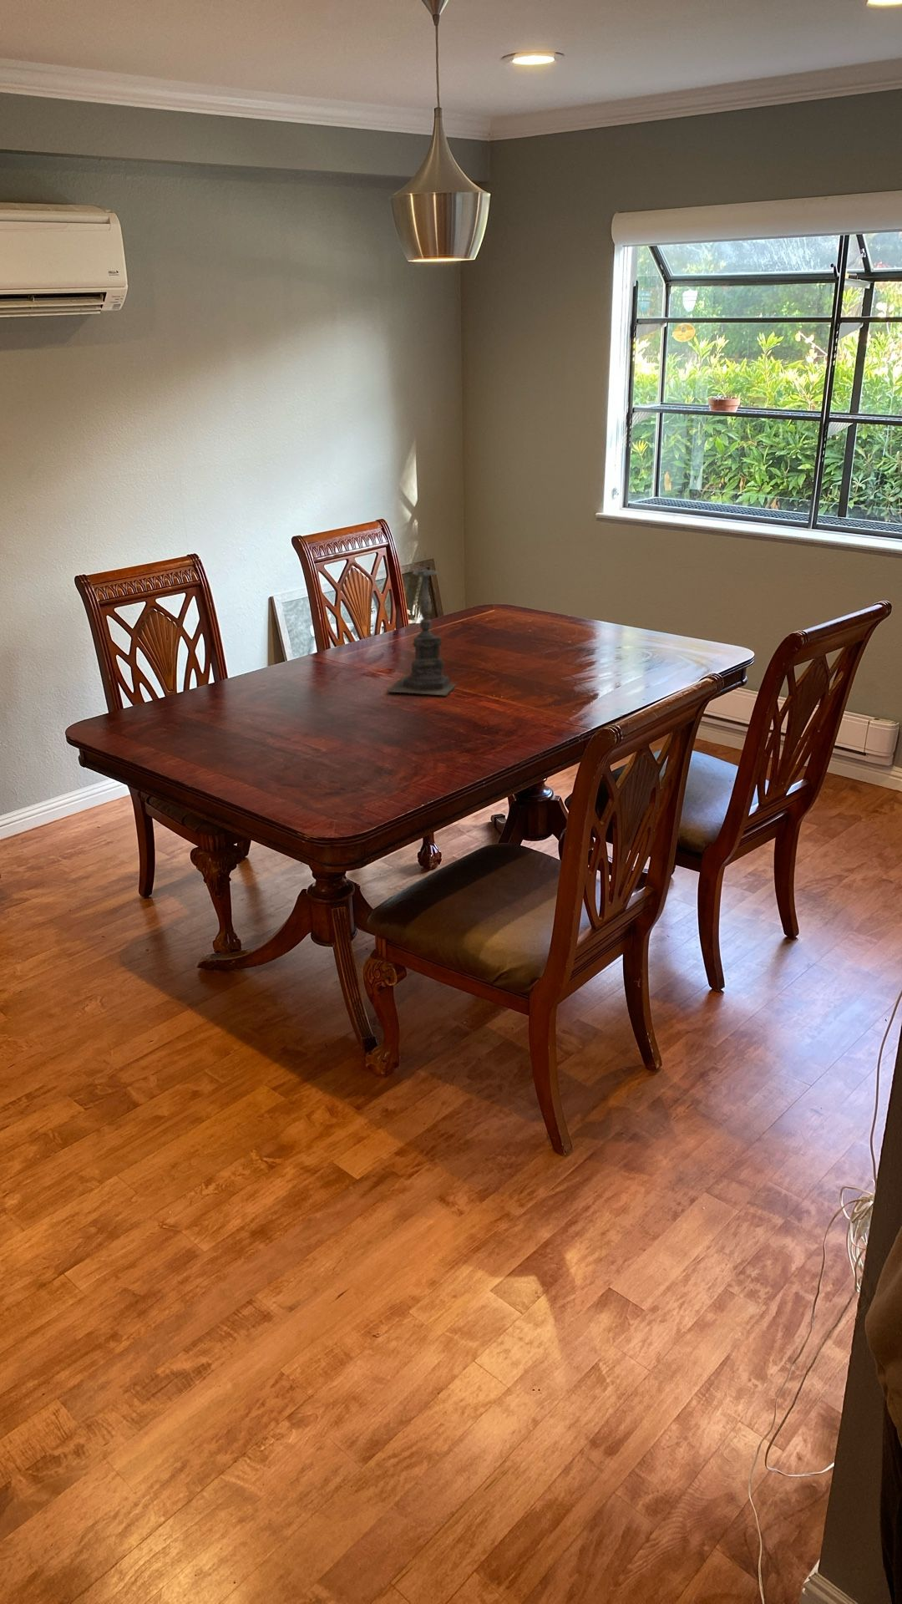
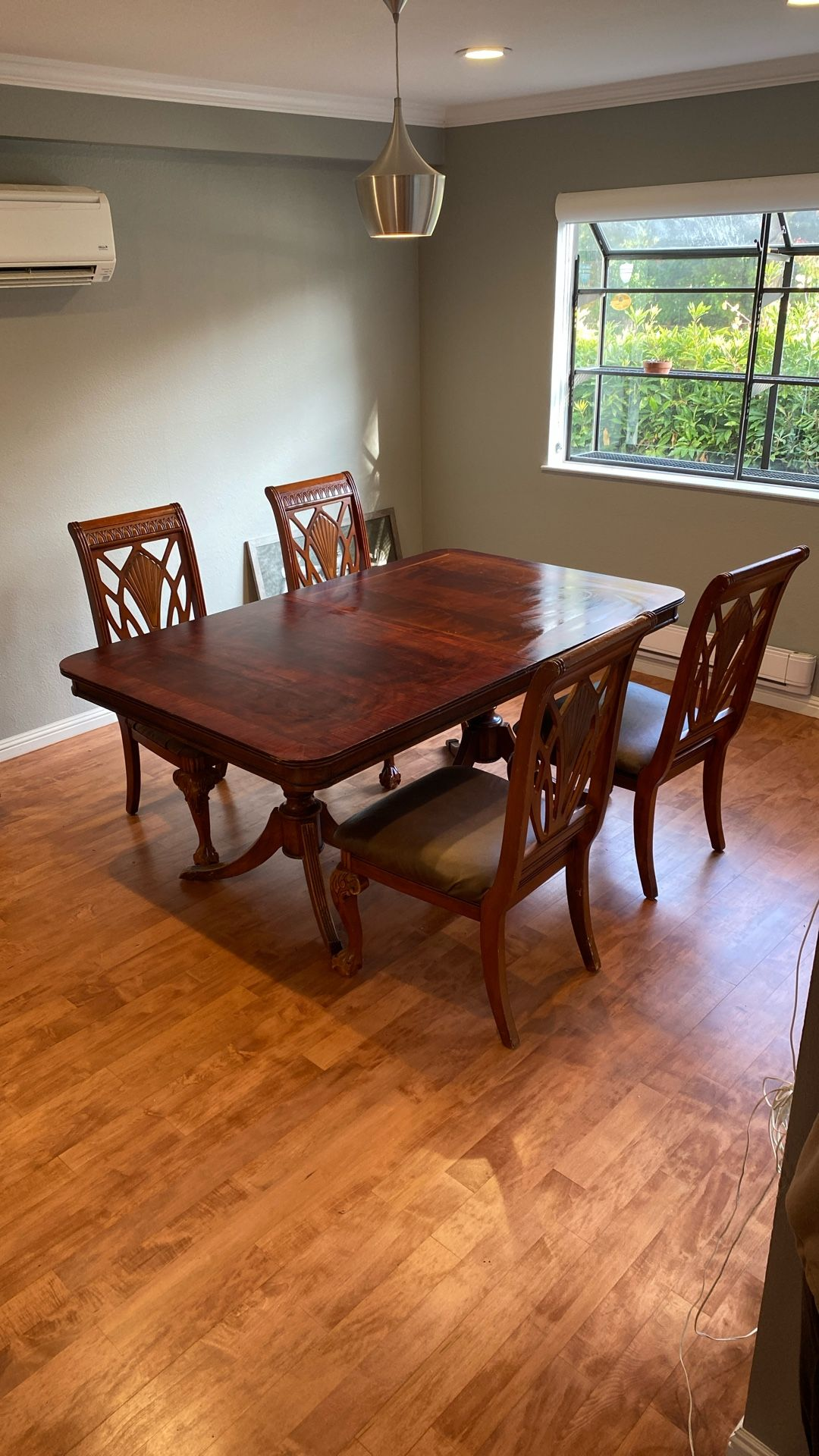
- candle holder (423, 619)
